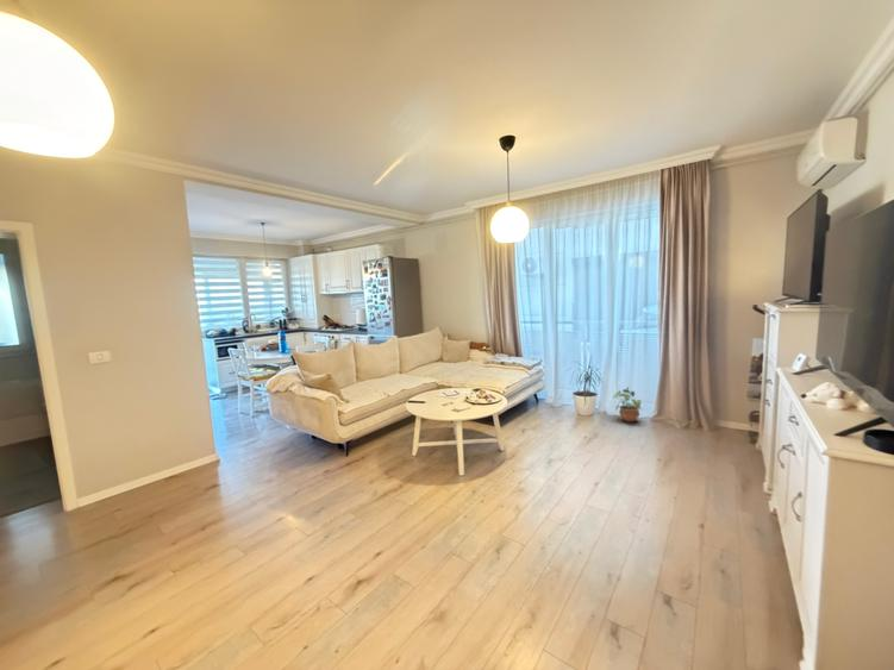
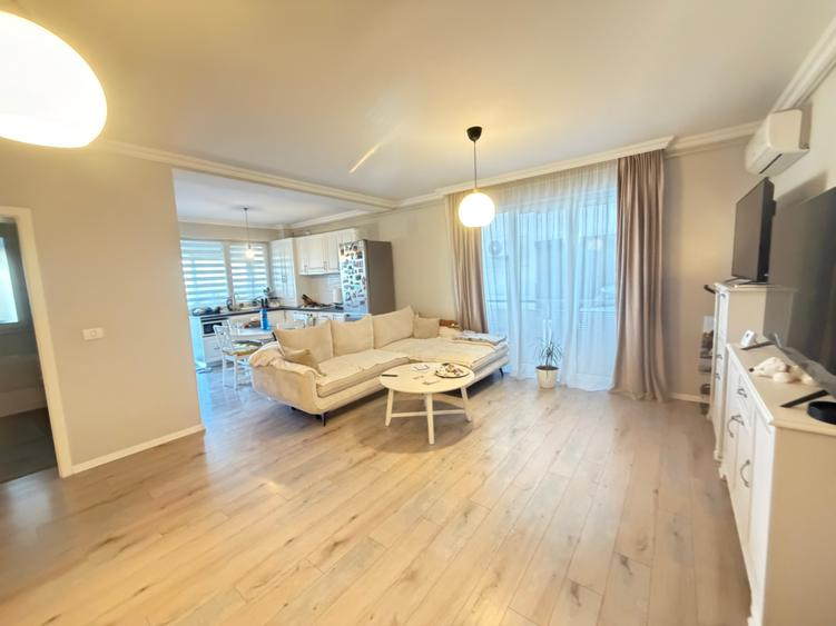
- potted plant (627, 403)
